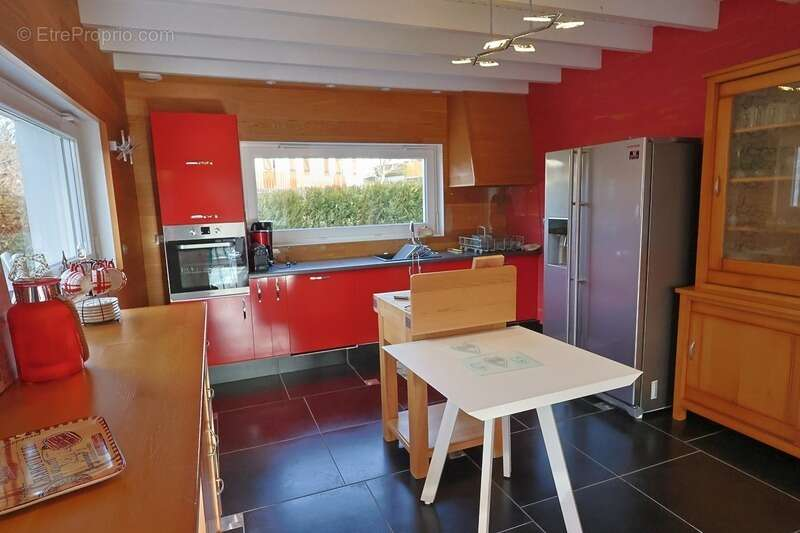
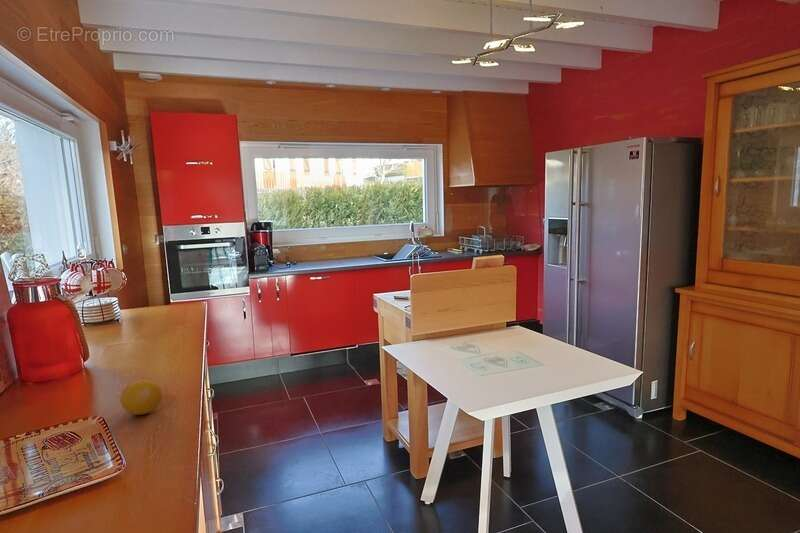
+ fruit (141, 397)
